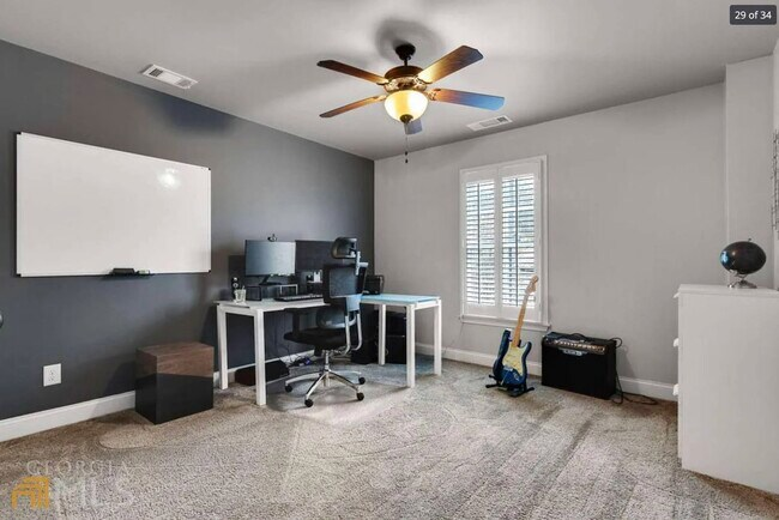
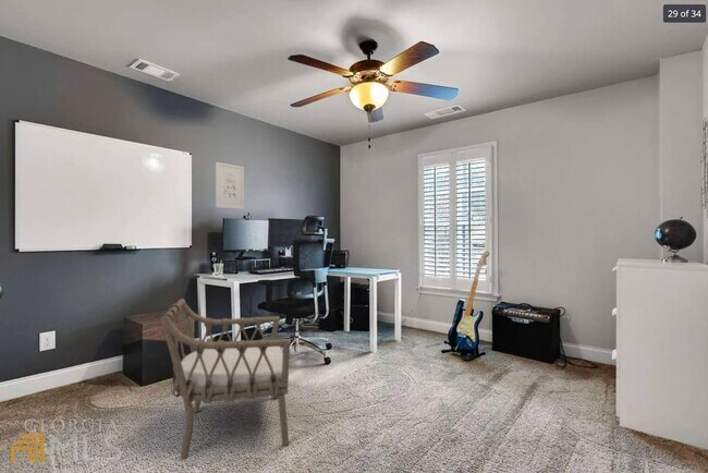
+ wall art (230, 186)
+ armchair (229, 364)
